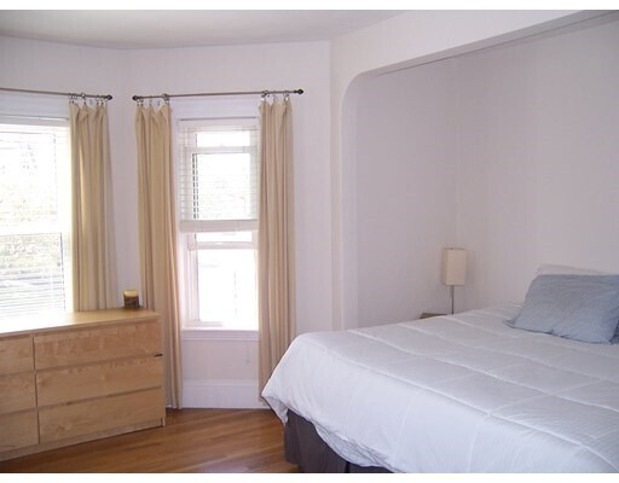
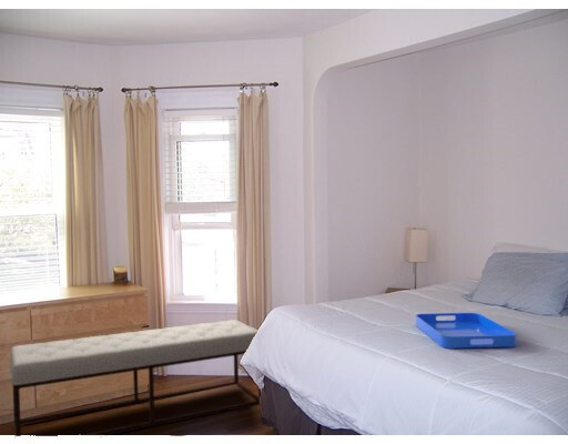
+ bench (136, 375)
+ serving tray (462, 329)
